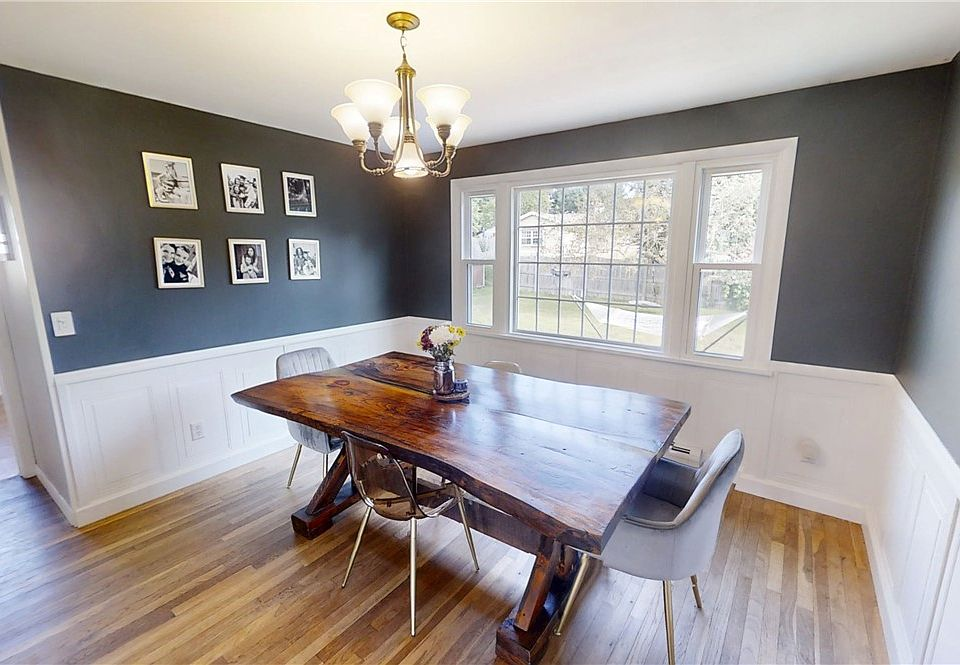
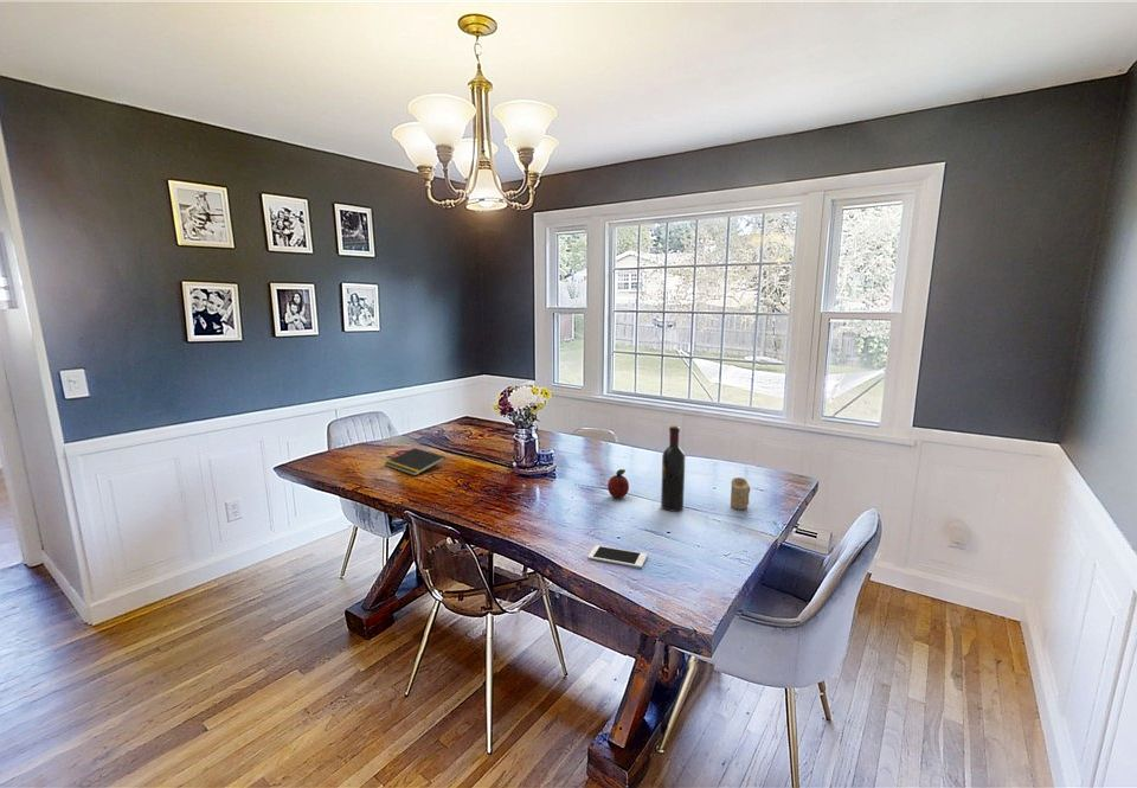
+ fruit (618, 483)
+ notepad (415, 461)
+ wine bottle (673, 467)
+ cell phone (617, 556)
+ candle (740, 493)
